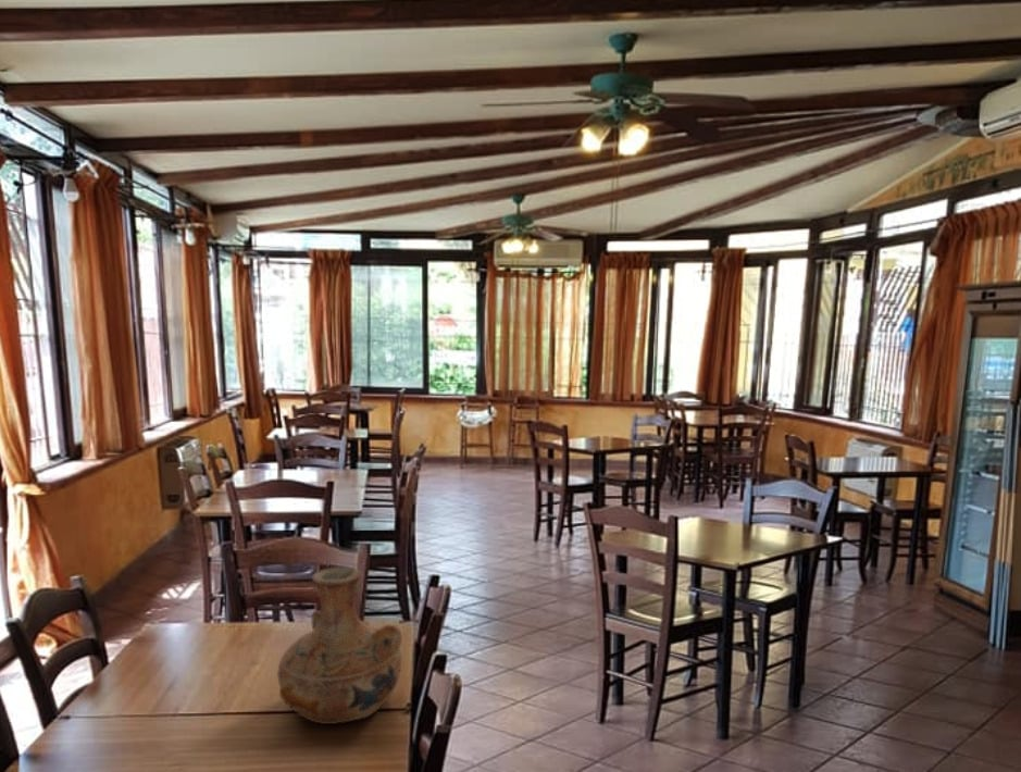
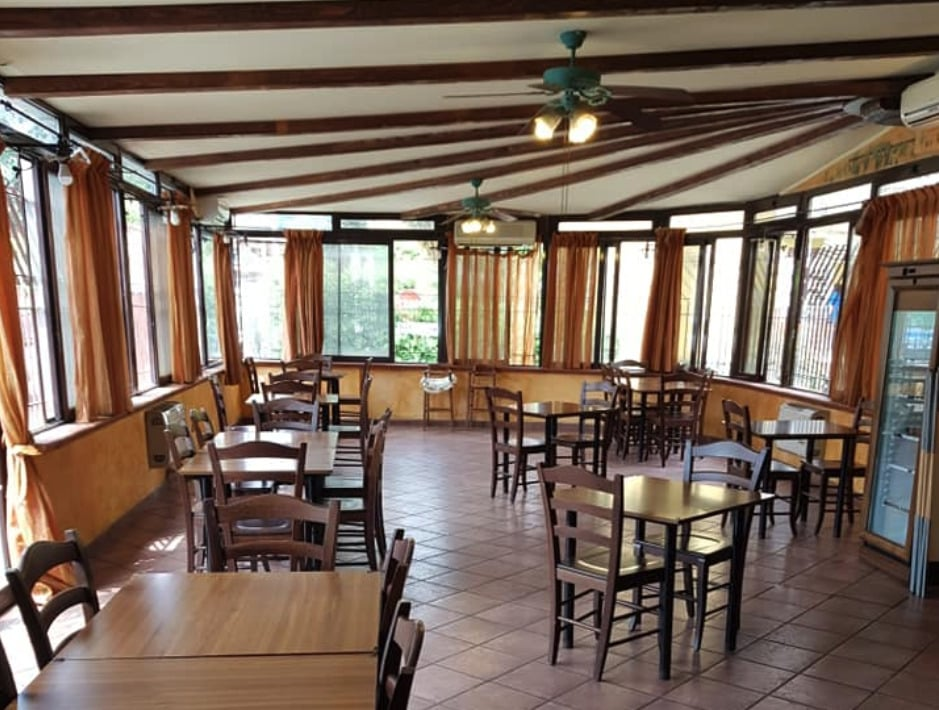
- vase (340, 637)
